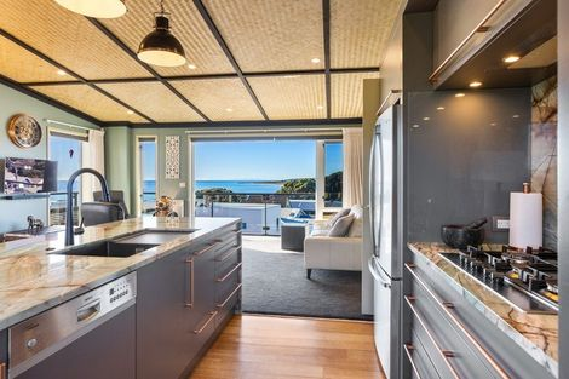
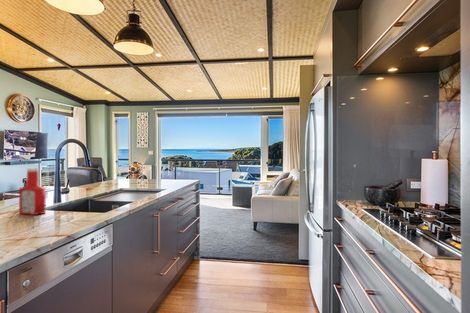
+ soap bottle (32, 190)
